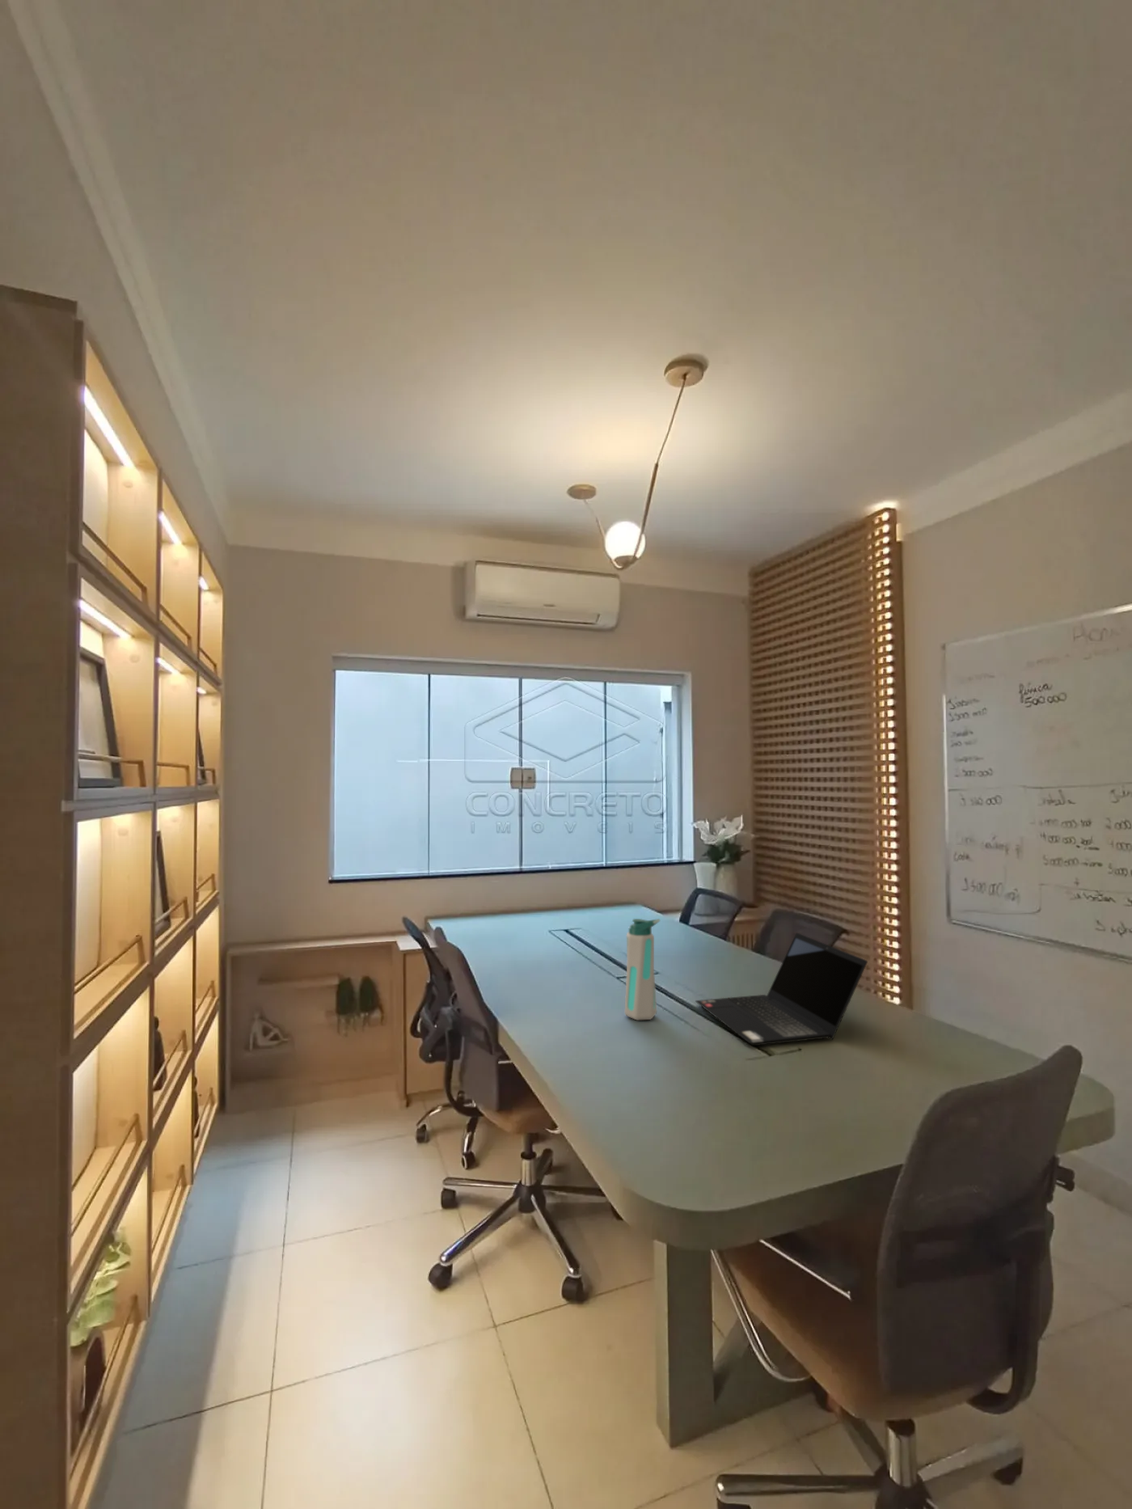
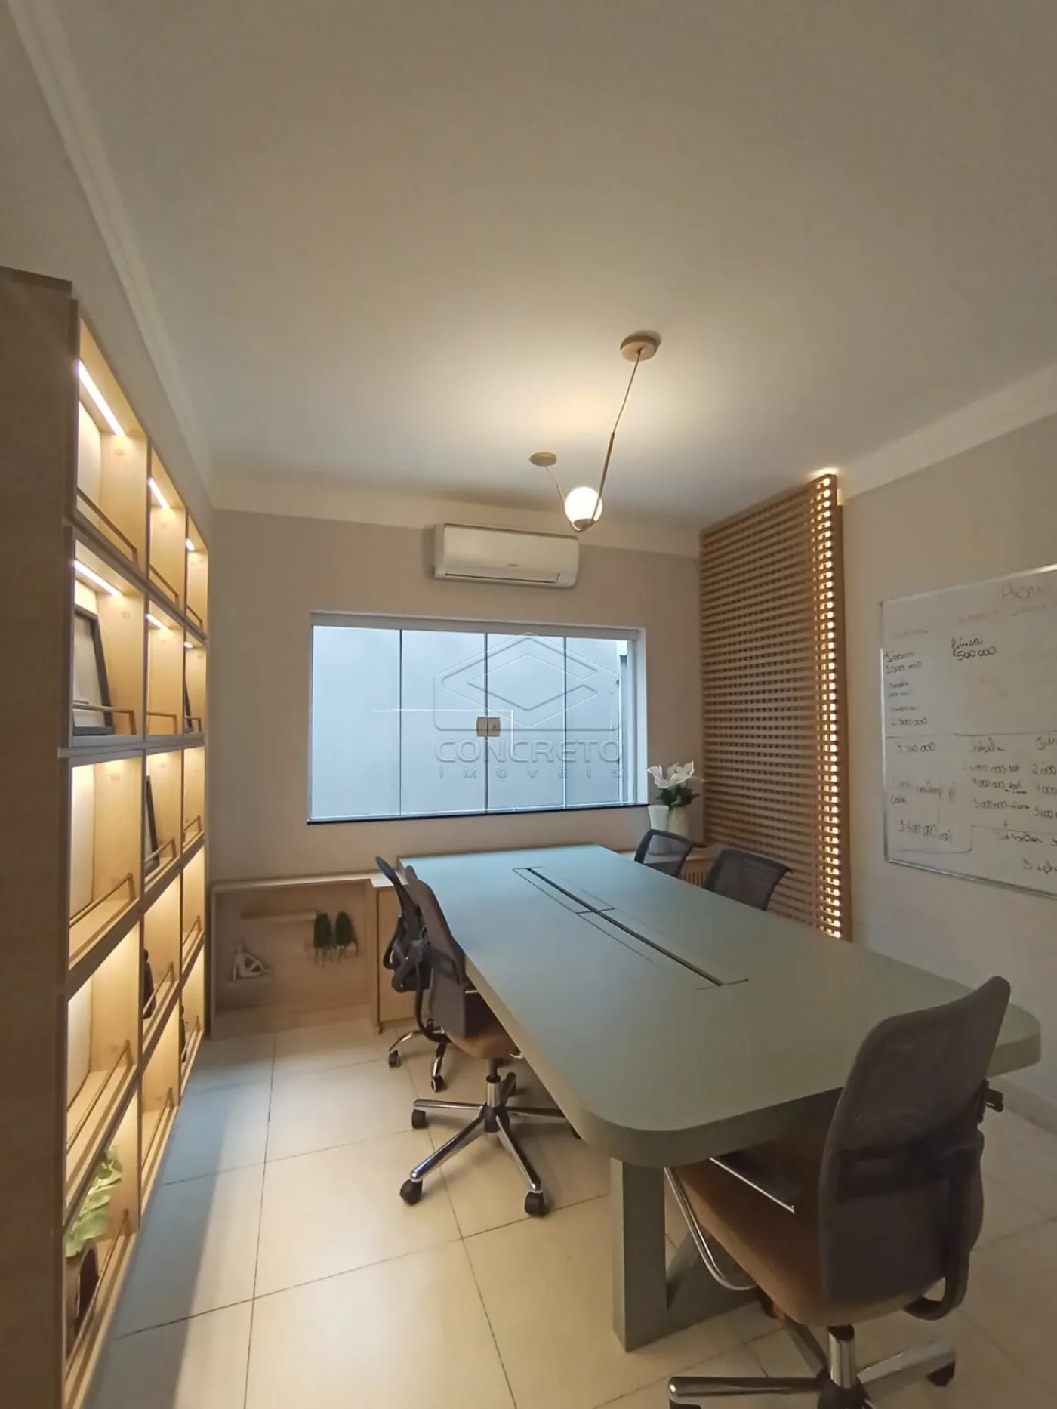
- laptop computer (775, 985)
- water bottle (642, 967)
